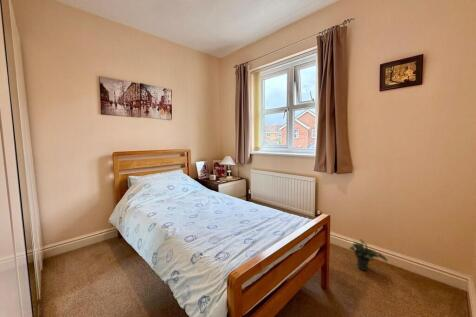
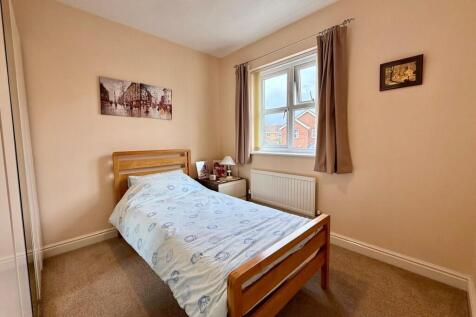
- potted plant (366, 255)
